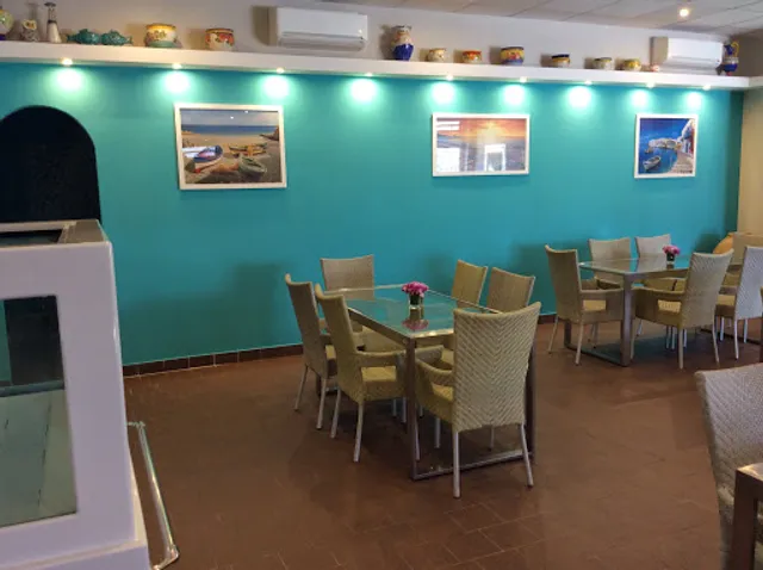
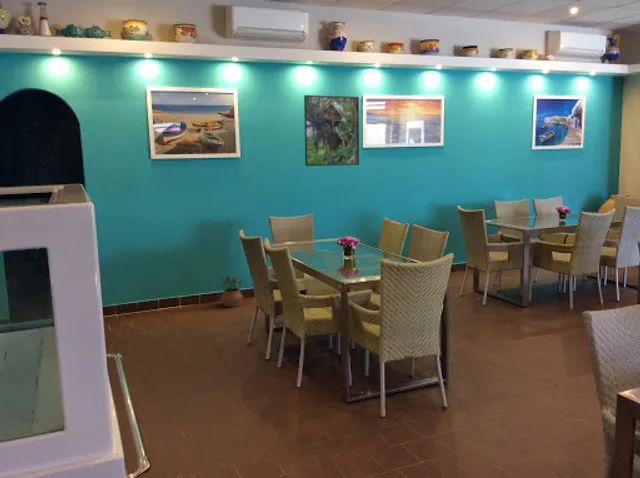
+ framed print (332, 131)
+ potted plant (230, 289)
